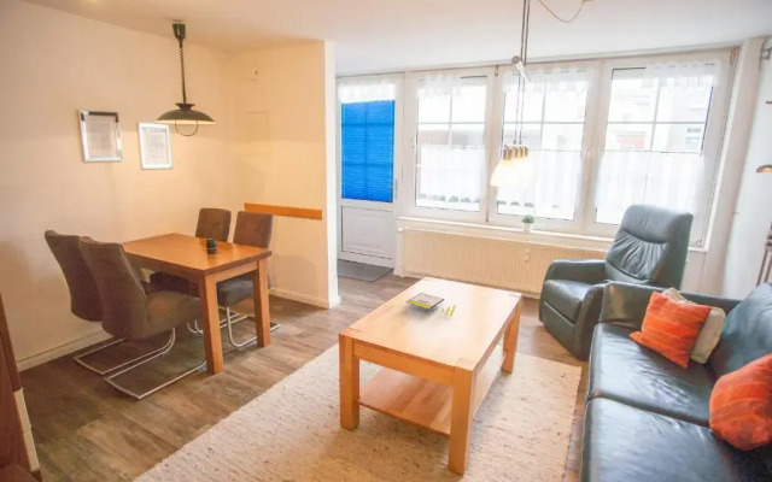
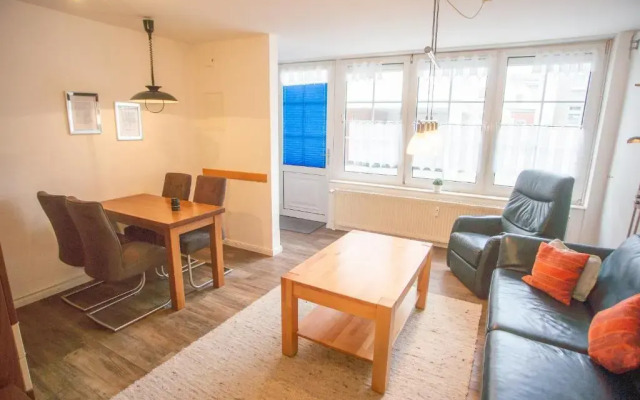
- board game (433, 305)
